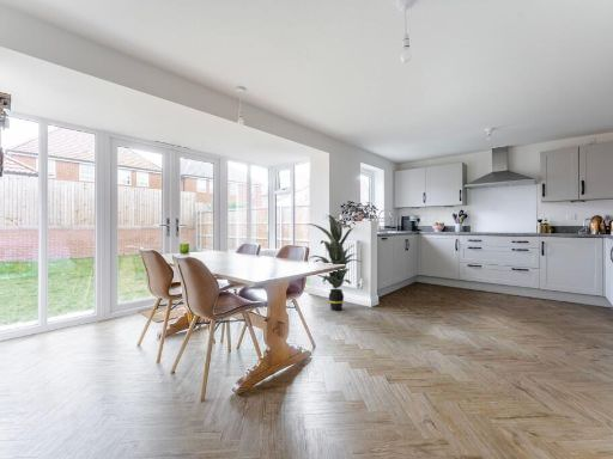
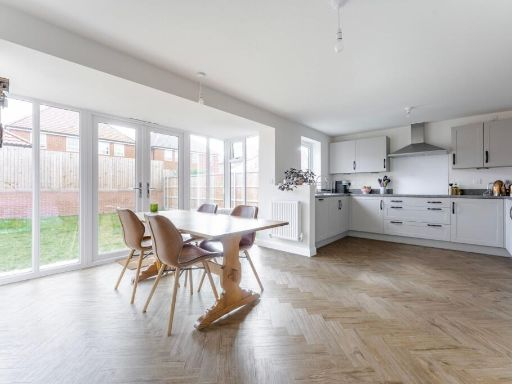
- indoor plant (332, 262)
